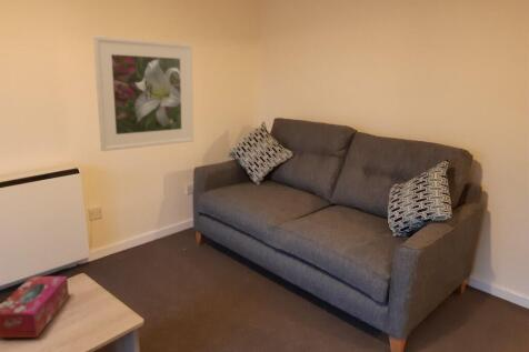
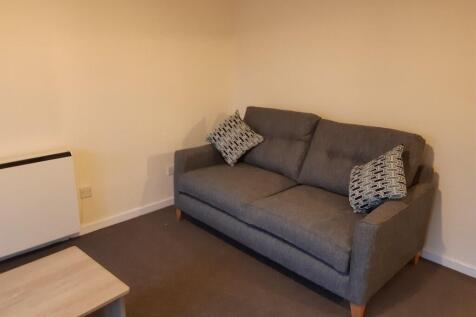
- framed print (149, 94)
- tissue box (33, 304)
